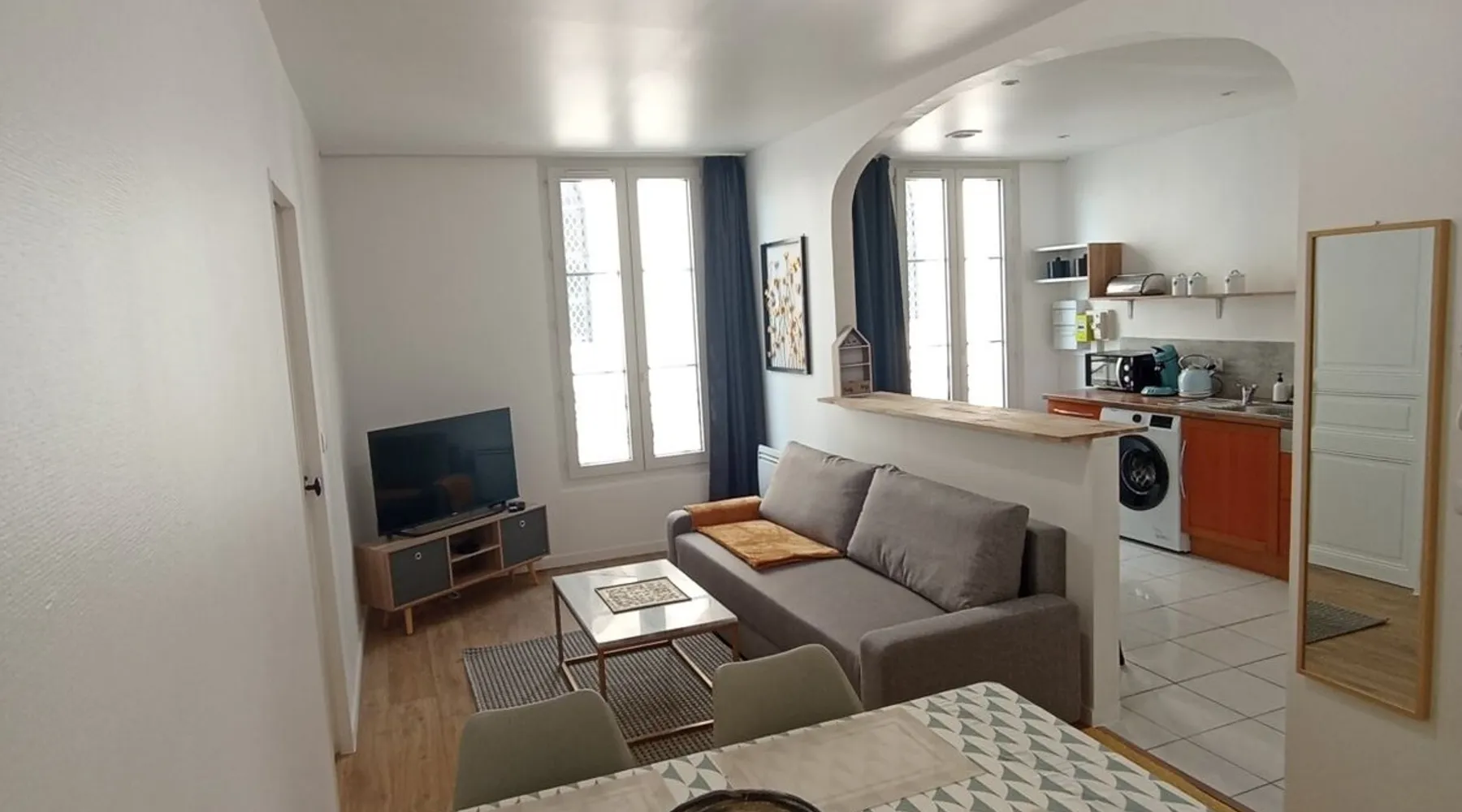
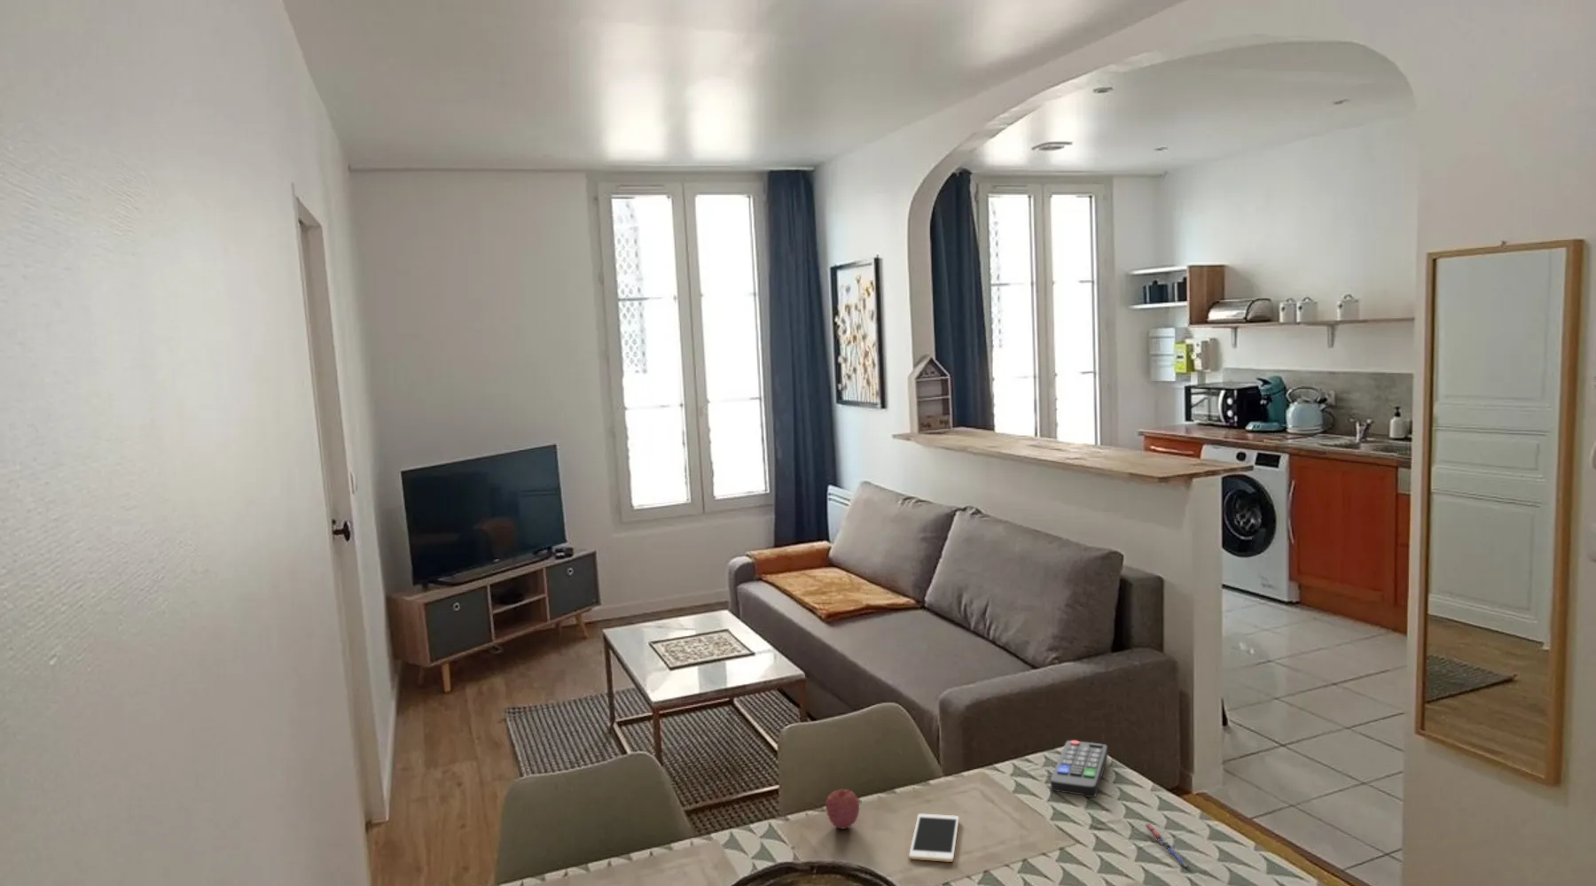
+ pen (1166, 843)
+ cell phone (934, 837)
+ fruit (843, 809)
+ remote control (1080, 766)
